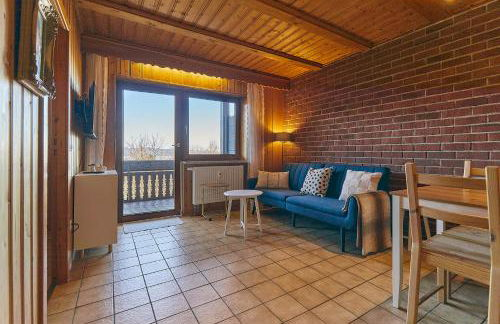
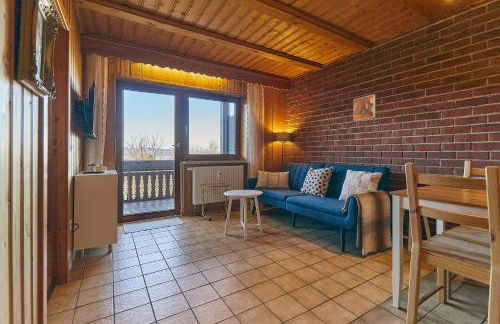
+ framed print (364, 108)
